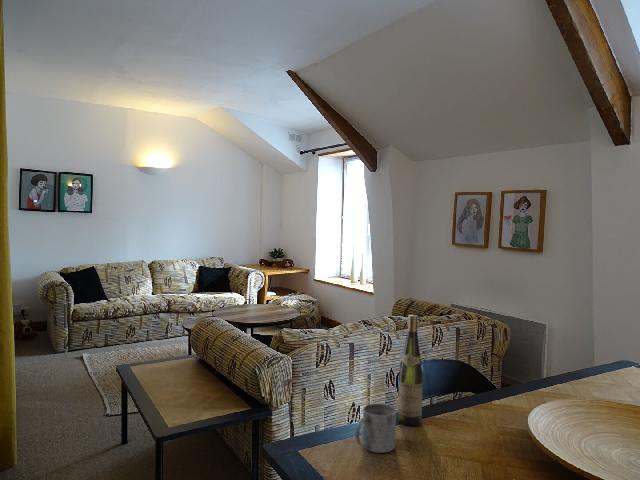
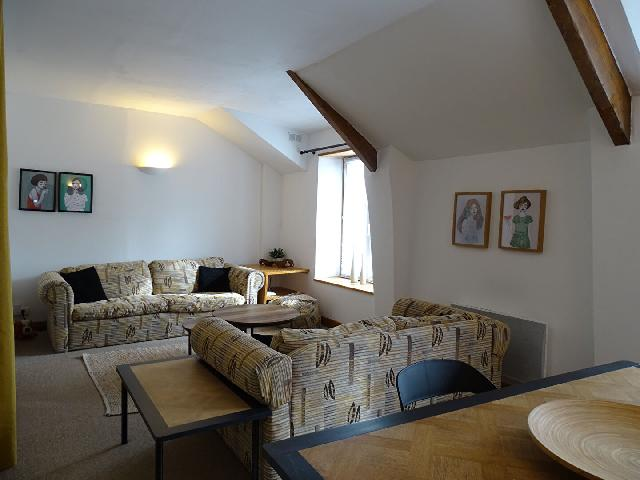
- mug (374, 429)
- wine bottle (411, 368)
